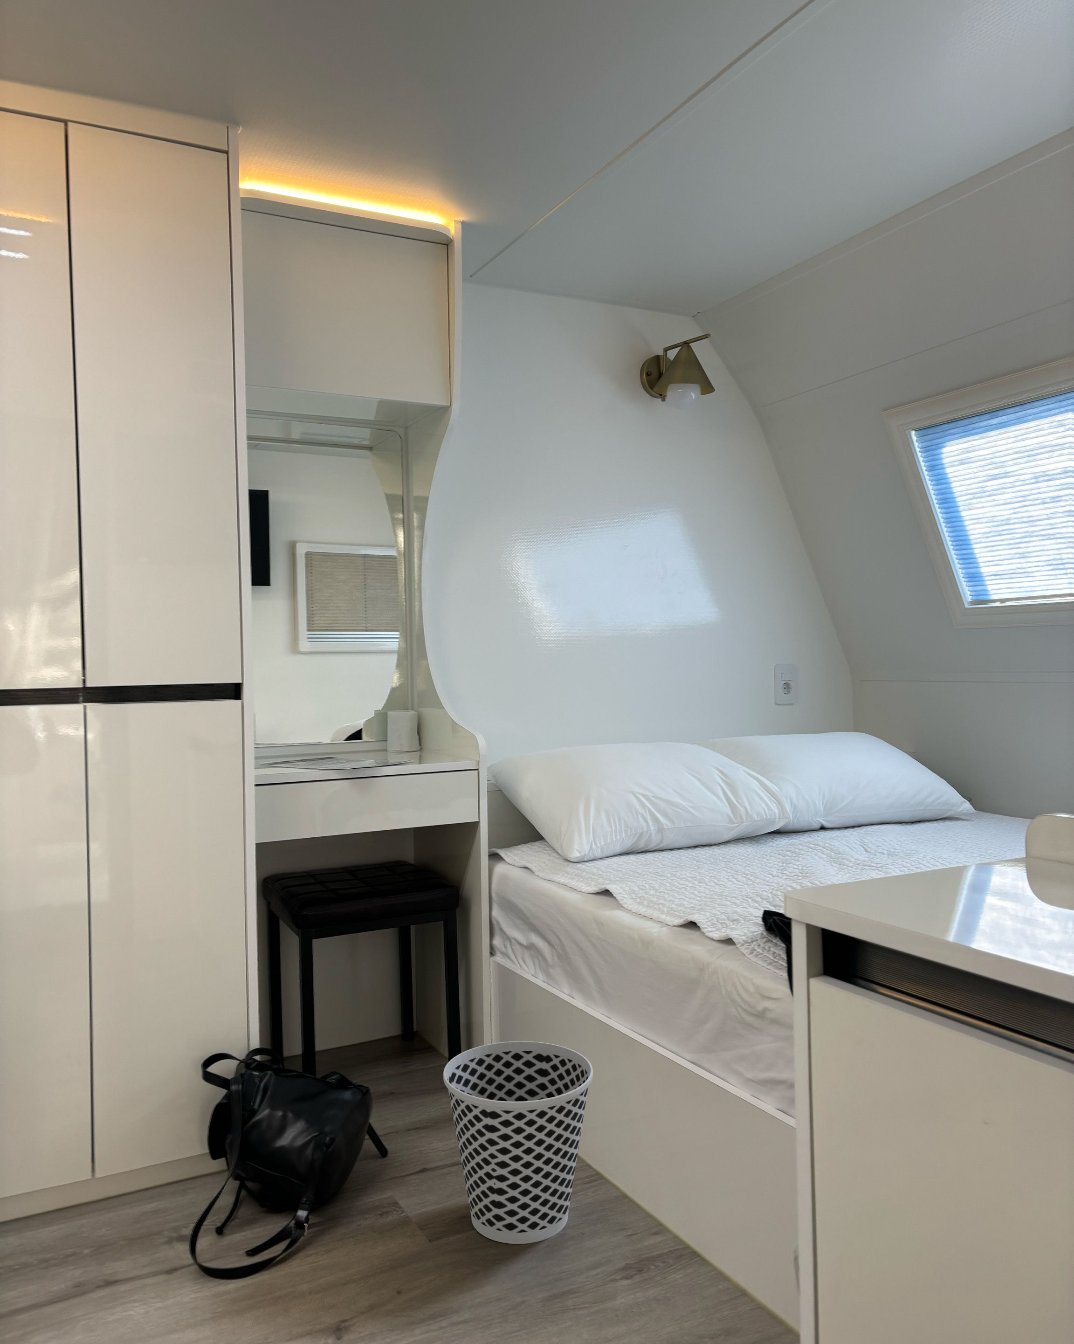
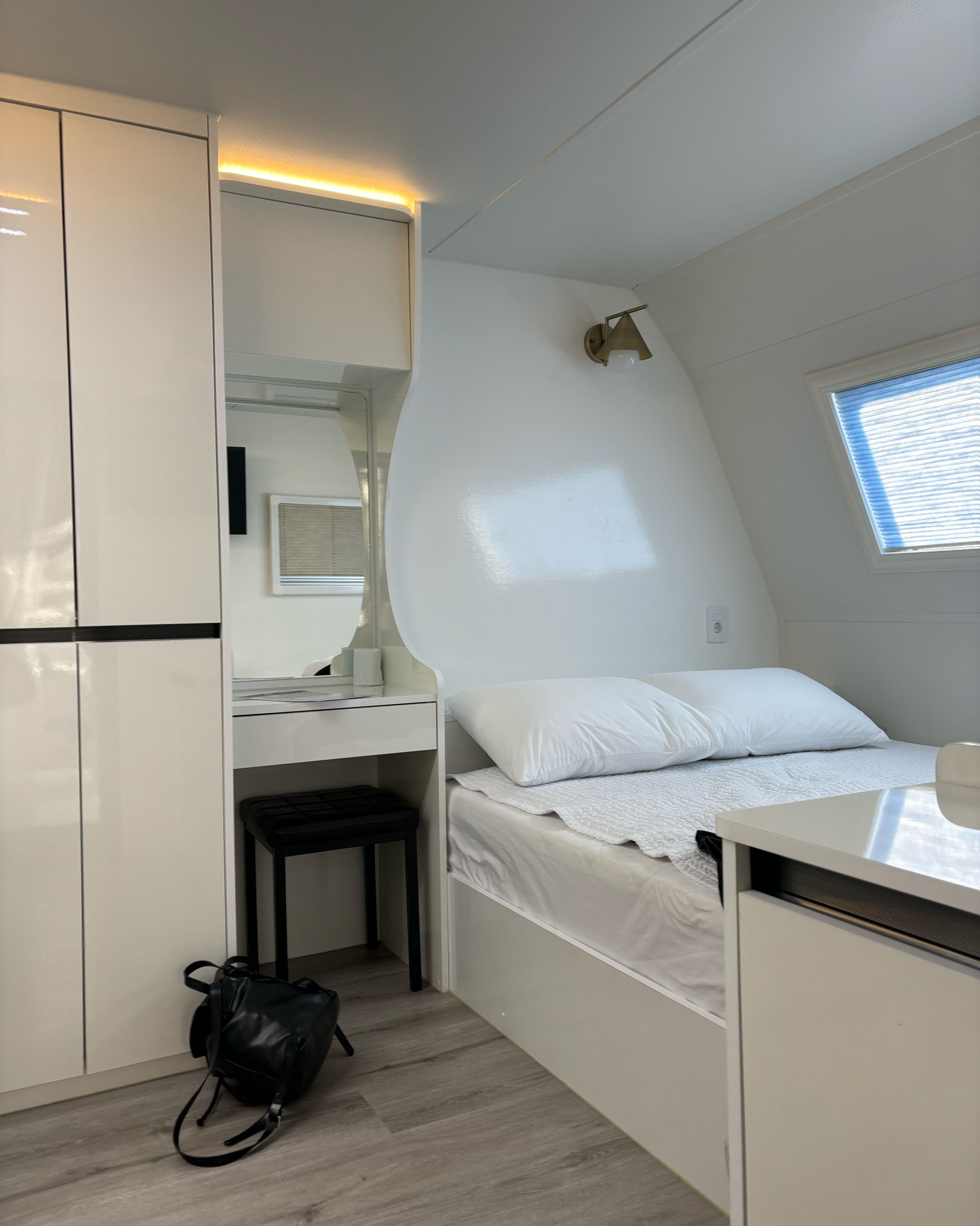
- wastebasket (518, 1142)
